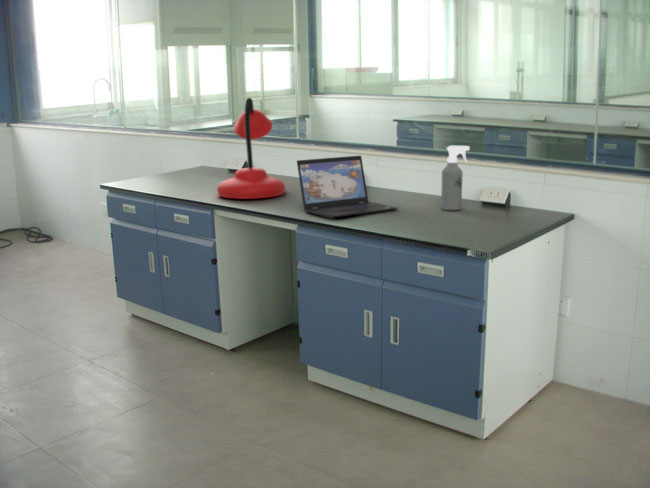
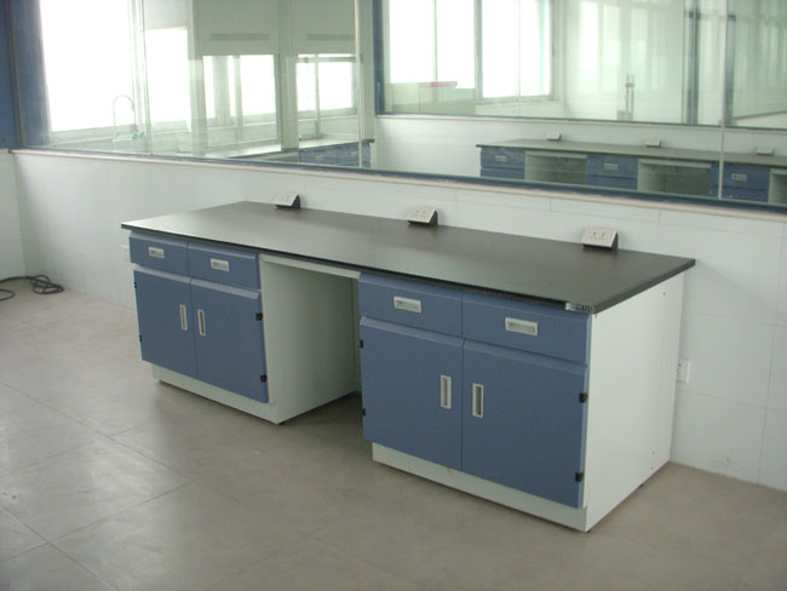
- laptop (347, 185)
- desk lamp (251, 145)
- spray bottle (455, 177)
